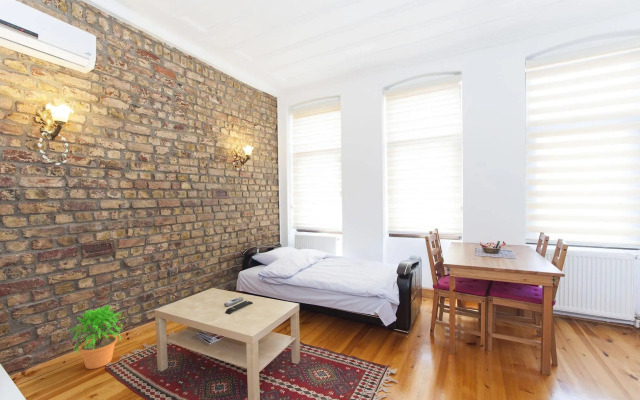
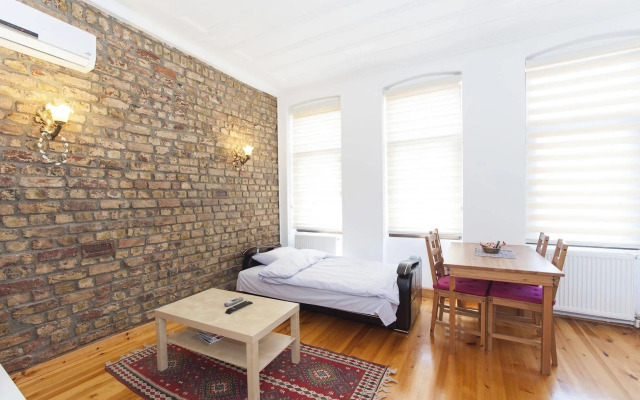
- potted plant (97, 334)
